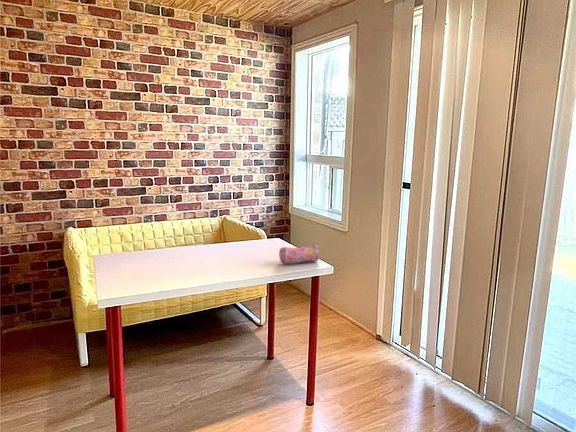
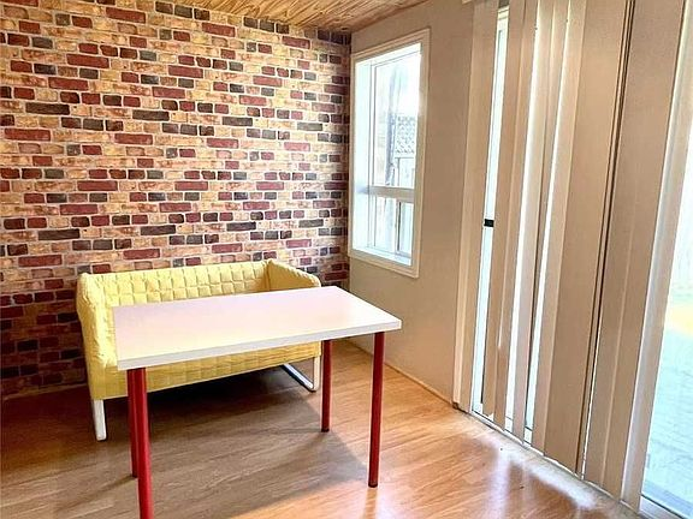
- pencil case (299, 254)
